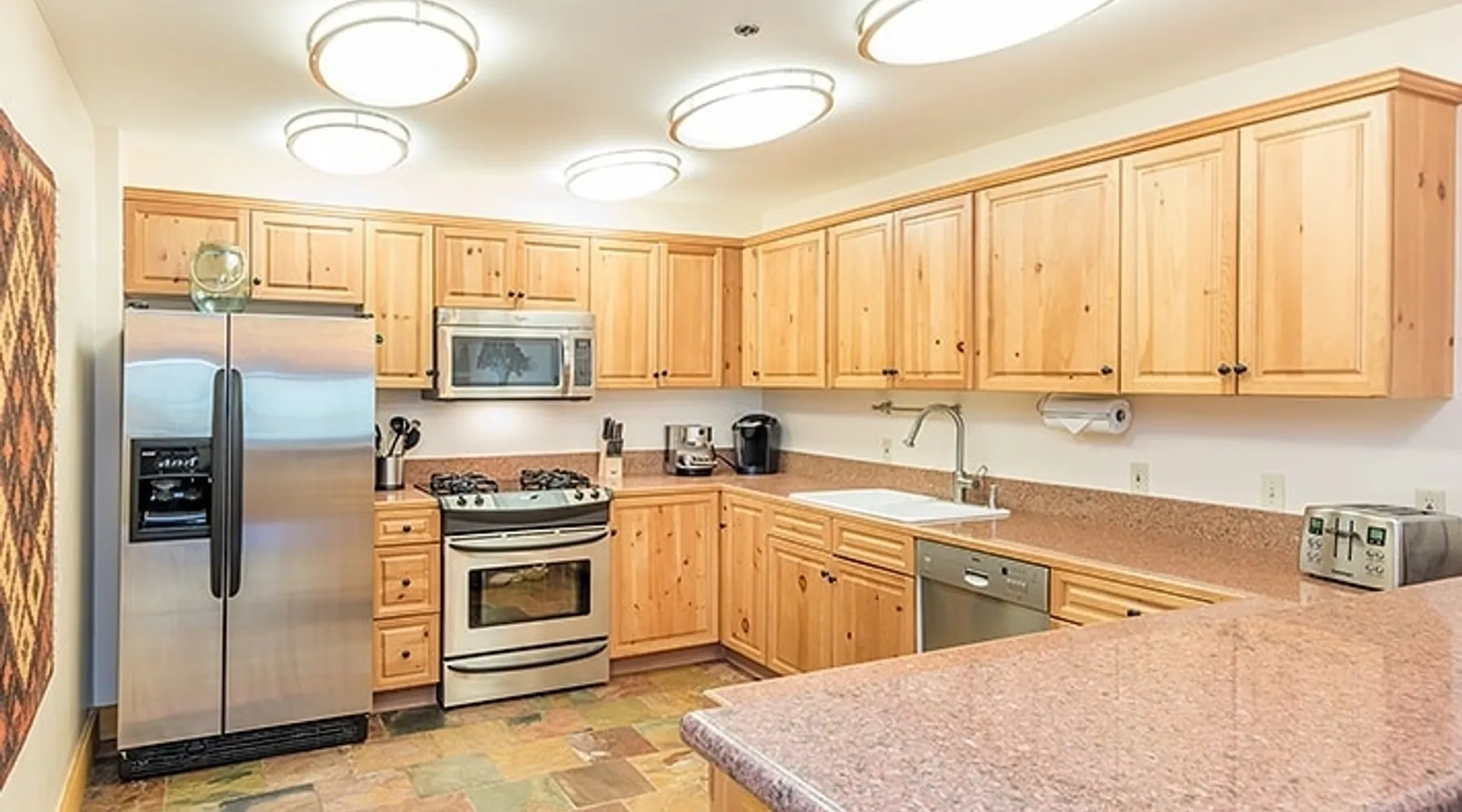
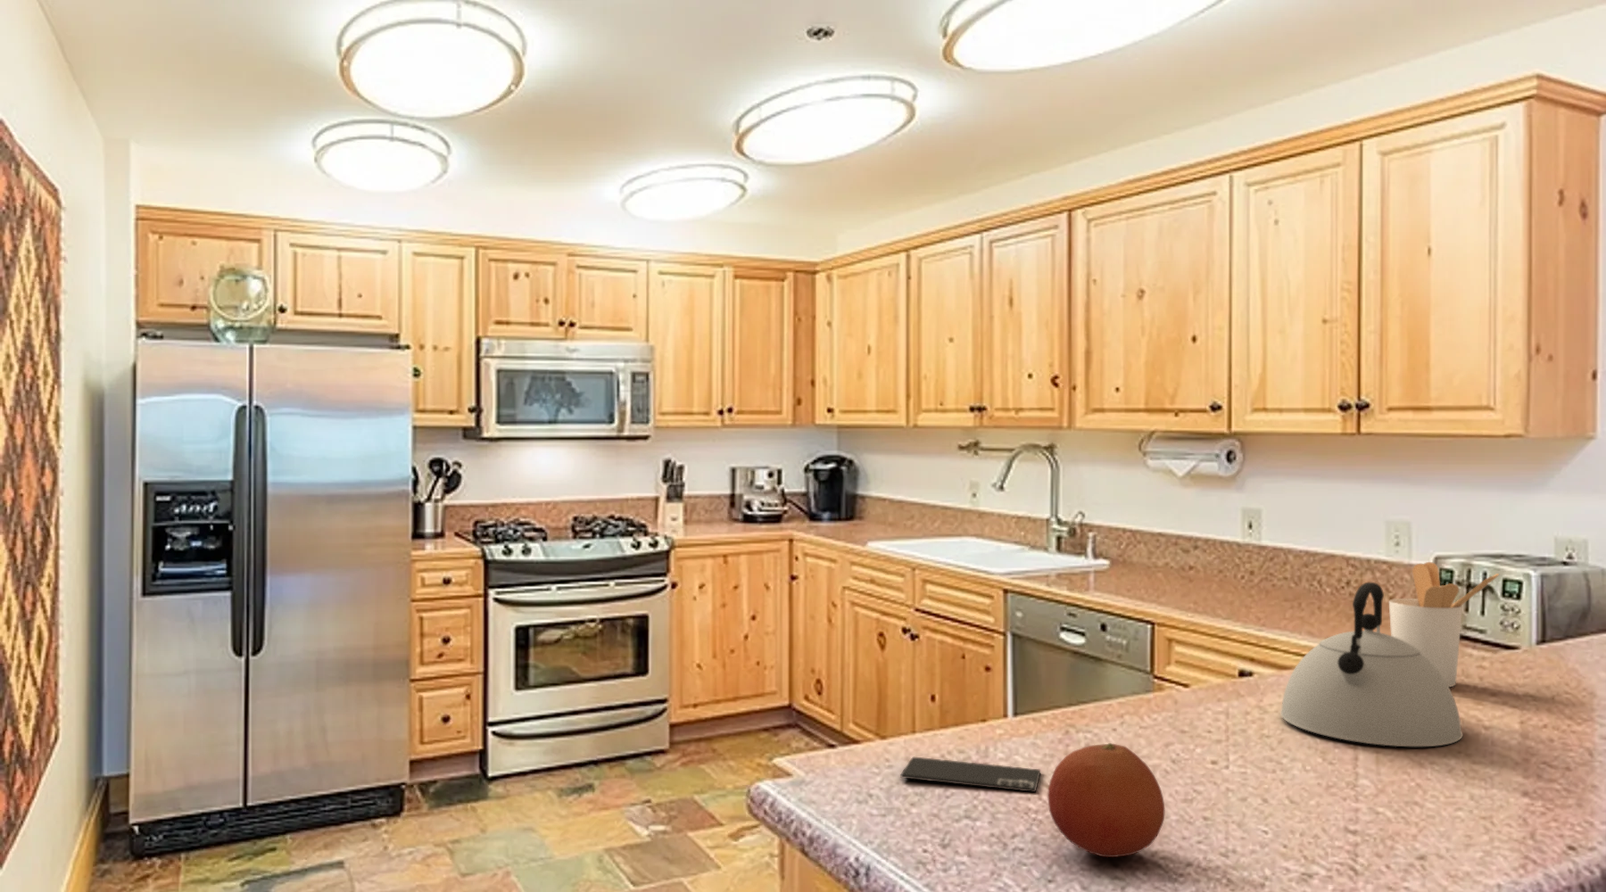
+ utensil holder (1443, 624)
+ smartphone (971, 772)
+ fruit (1104, 798)
+ kettle (1368, 654)
